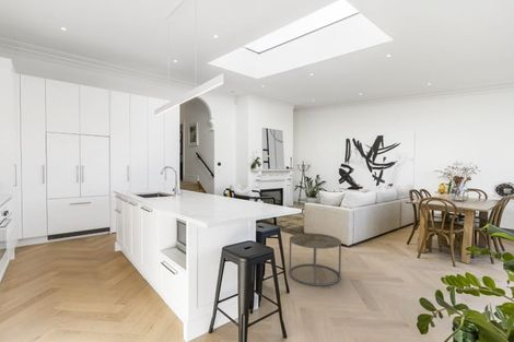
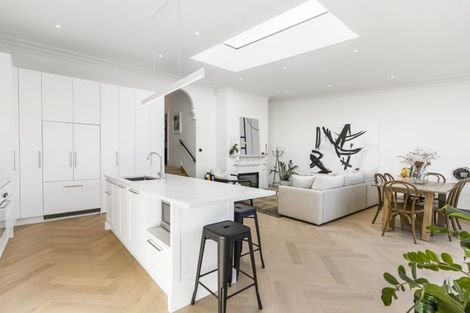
- side table (314, 257)
